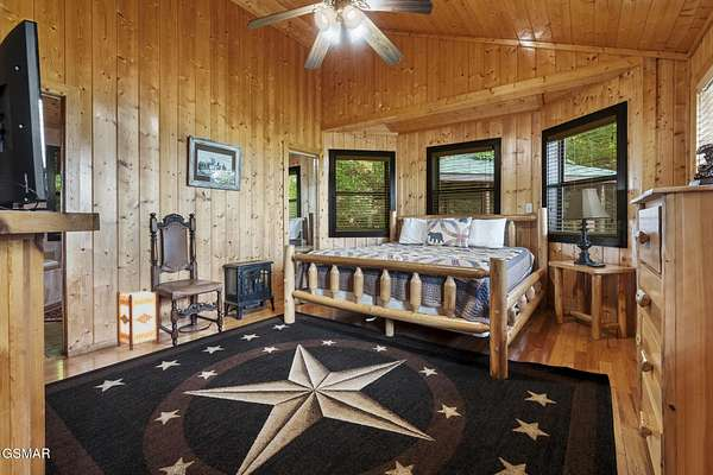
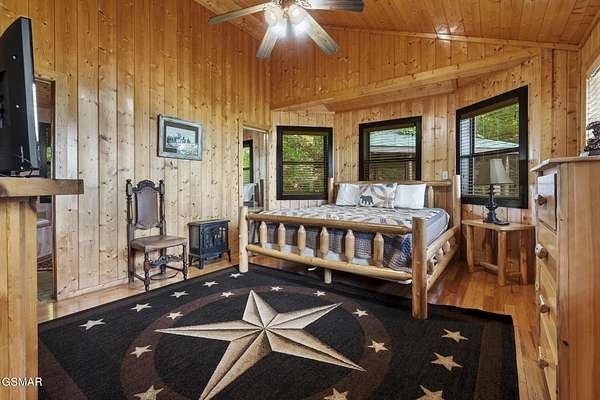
- lantern (138, 317)
